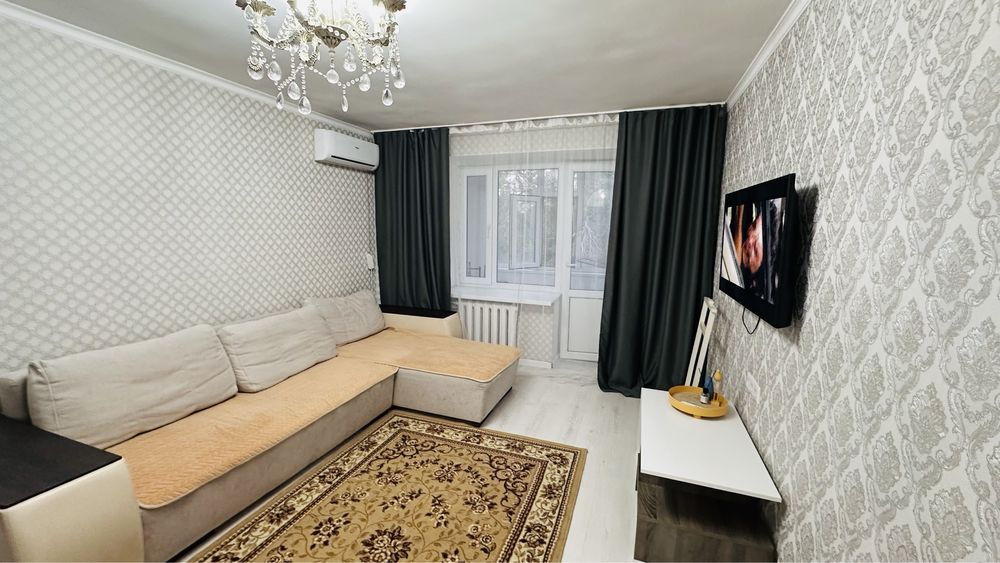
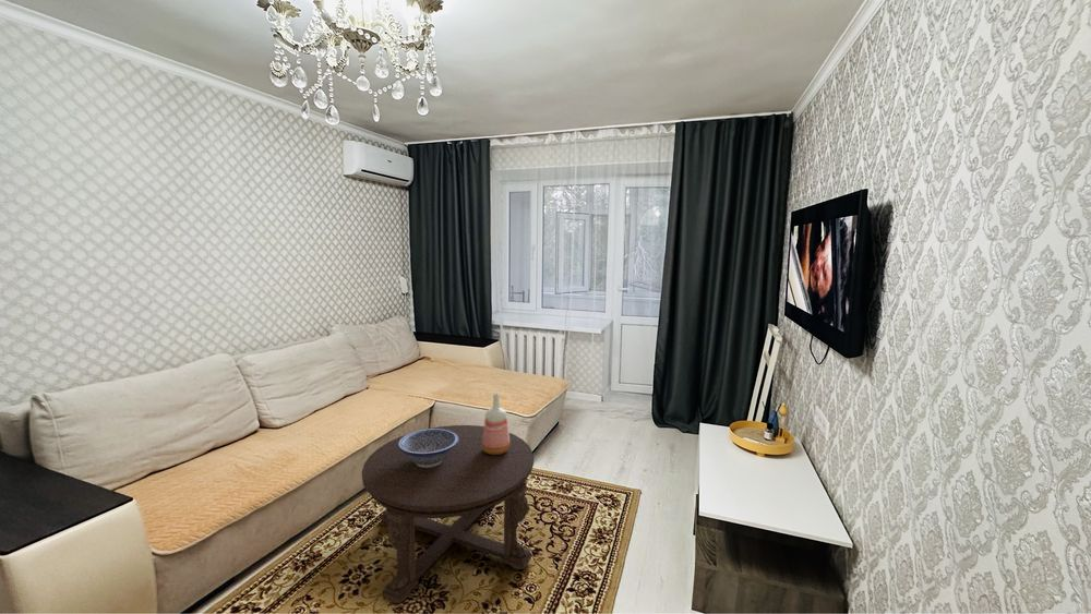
+ vase (495, 422)
+ coffee table (452, 499)
+ decorative bowl (429, 450)
